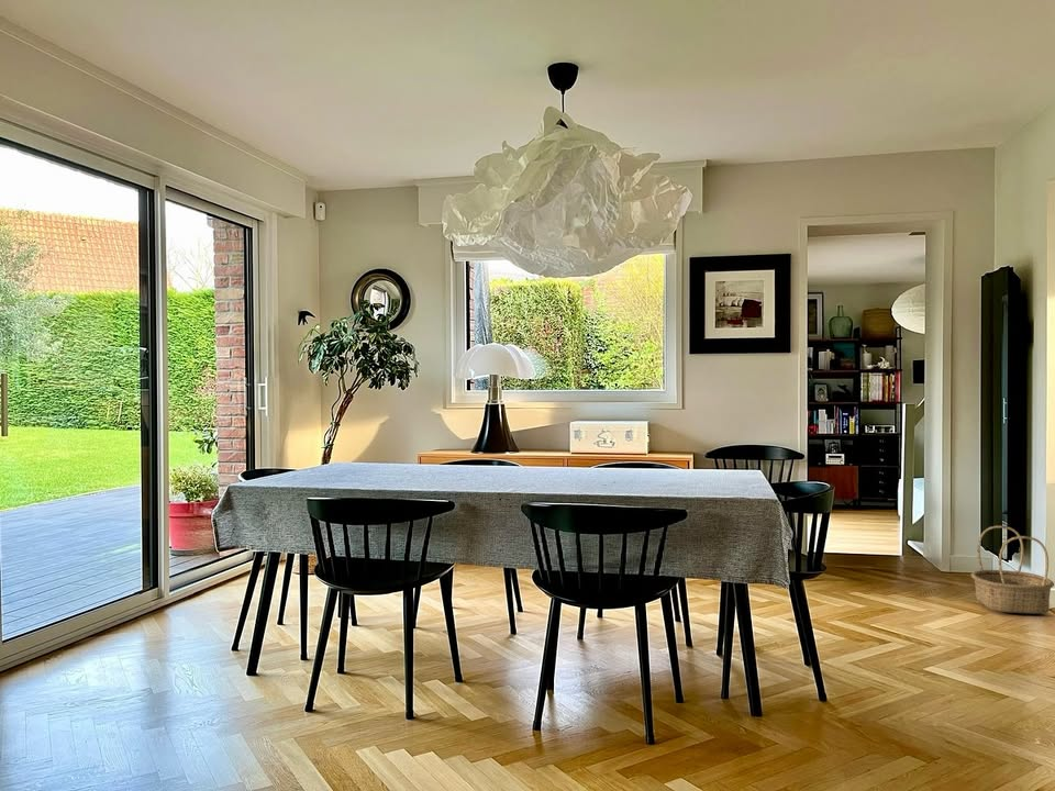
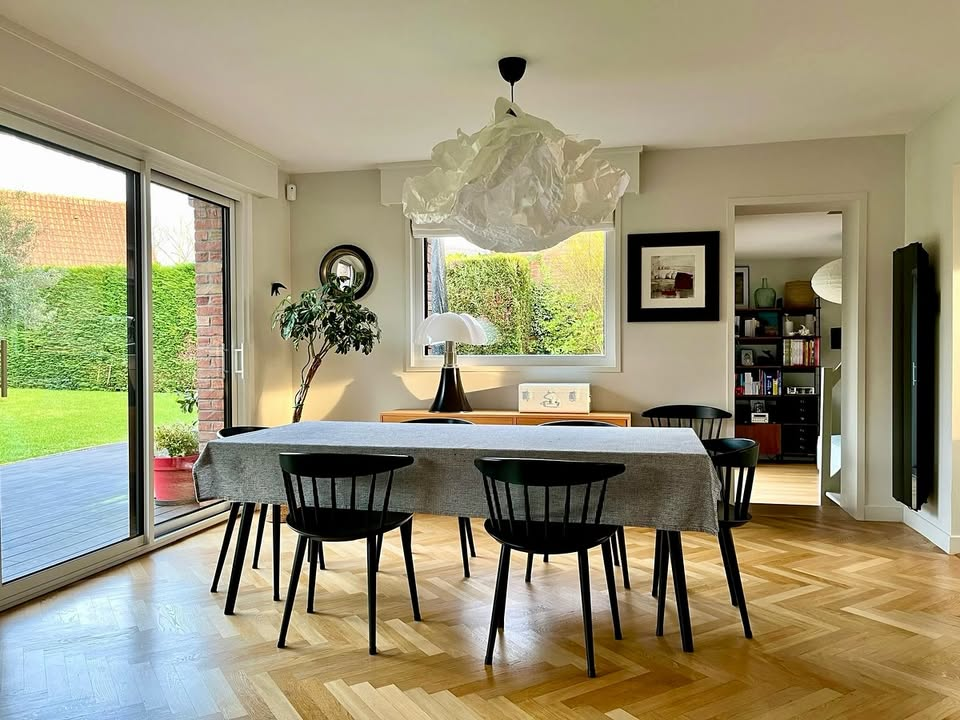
- basket (1011, 571)
